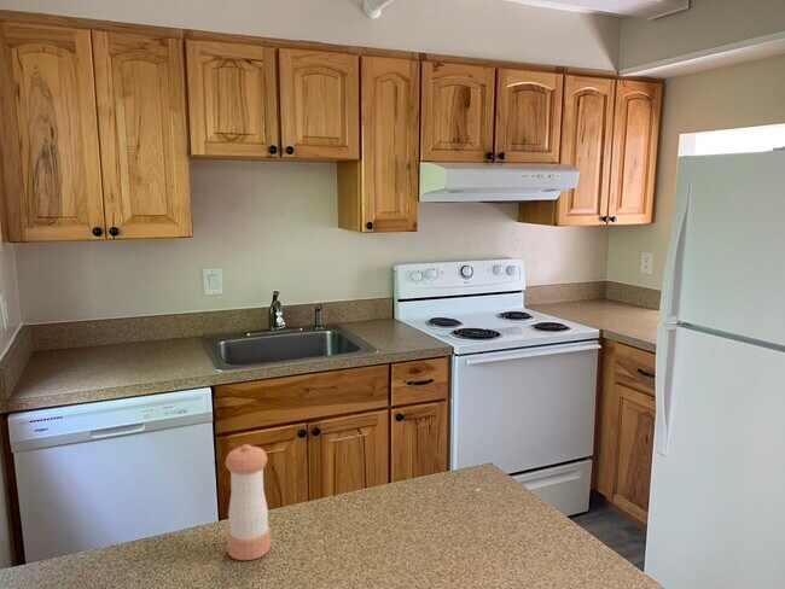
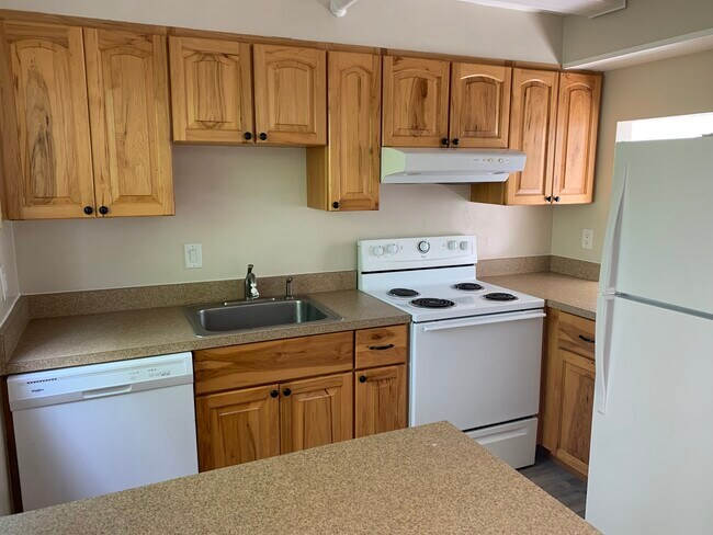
- pepper shaker (248, 497)
